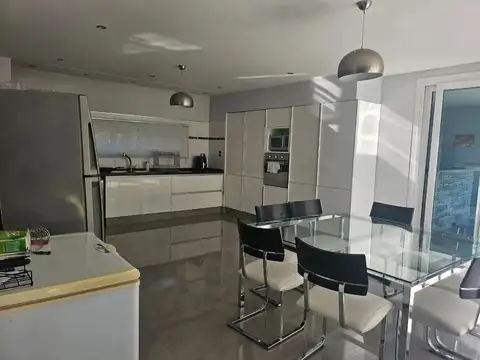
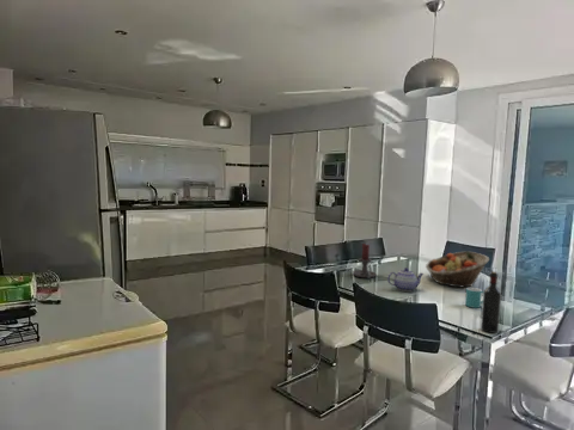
+ candle holder (366, 260)
+ teapot (405, 278)
+ wine bottle (491, 301)
+ mug (476, 297)
+ fruit basket (456, 268)
